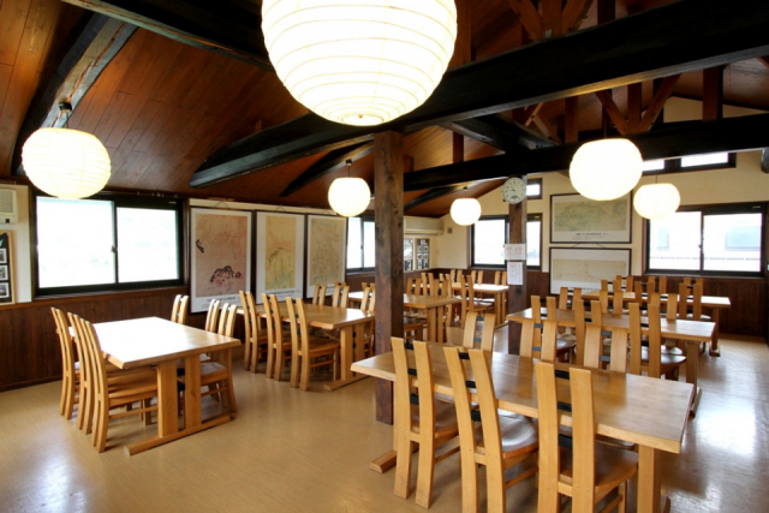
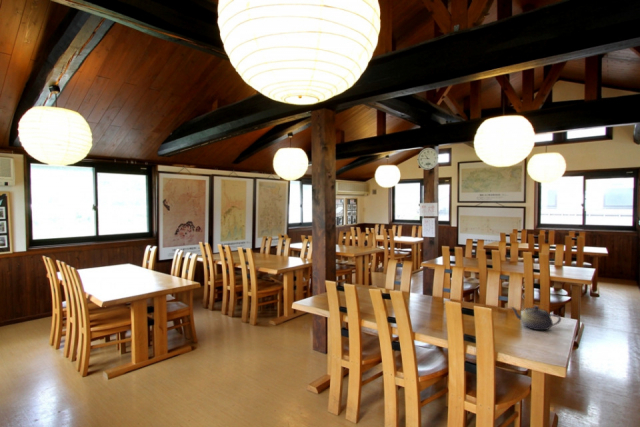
+ teapot (534, 316)
